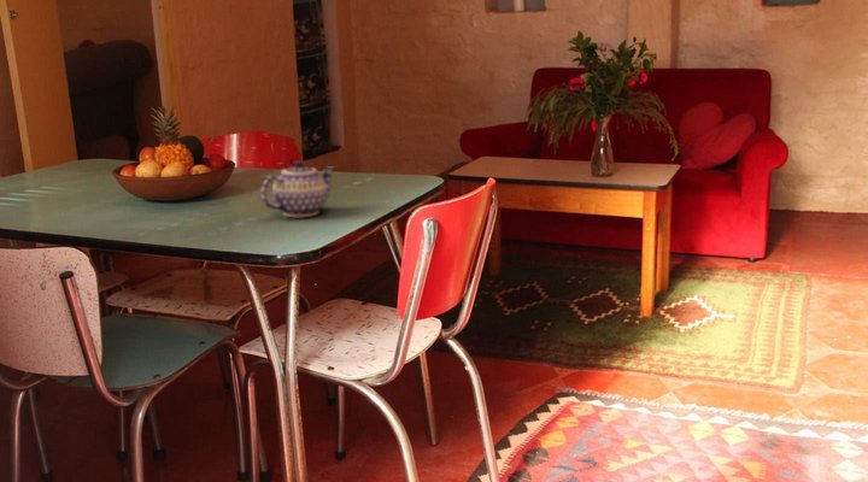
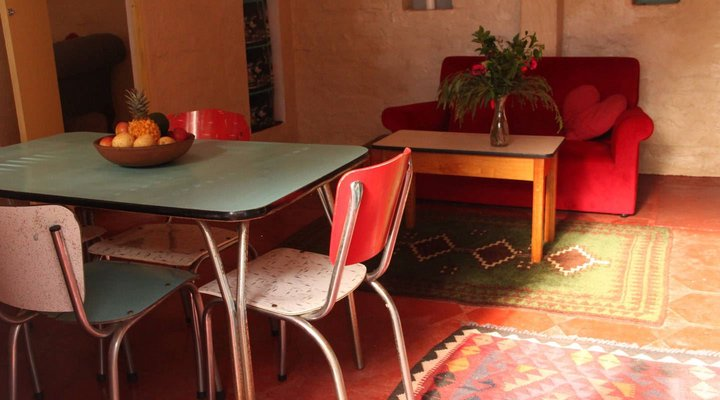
- teapot (299, 187)
